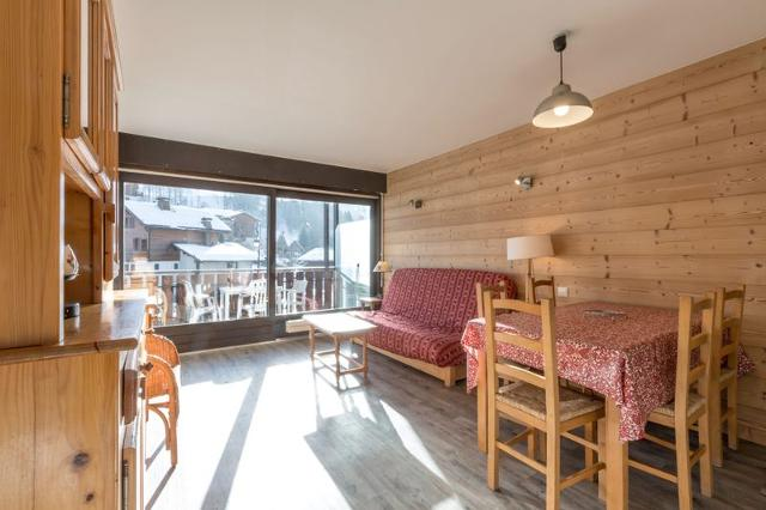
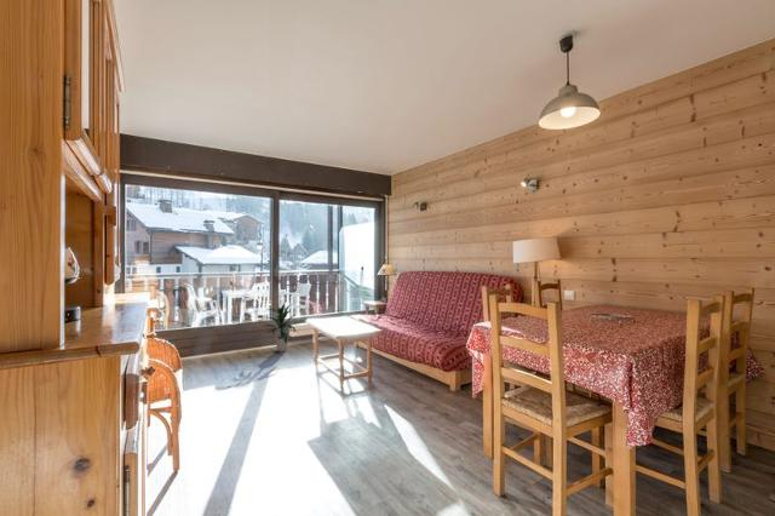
+ indoor plant (281, 326)
